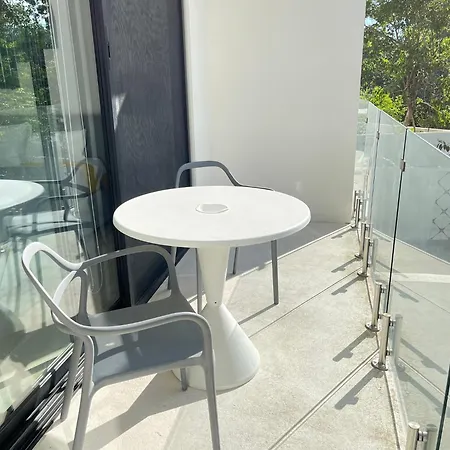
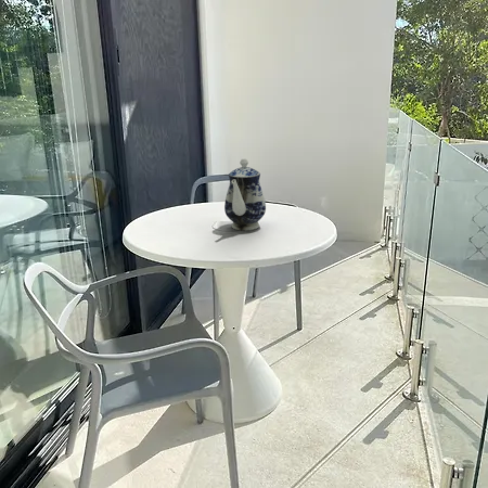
+ teapot (244, 193)
